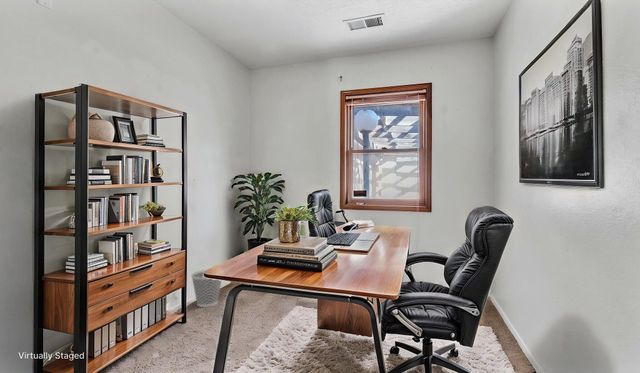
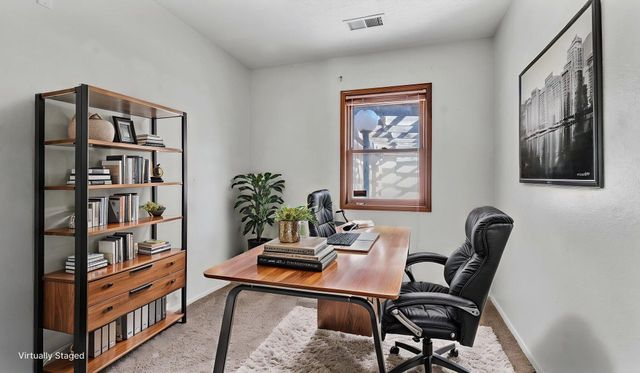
- wastebasket (207, 288)
